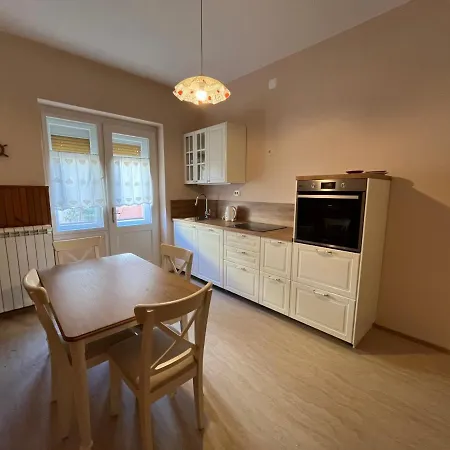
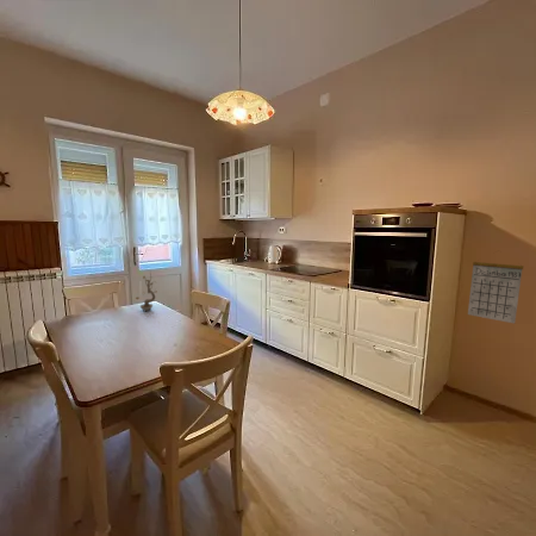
+ calendar (494, 285)
+ plant (148, 292)
